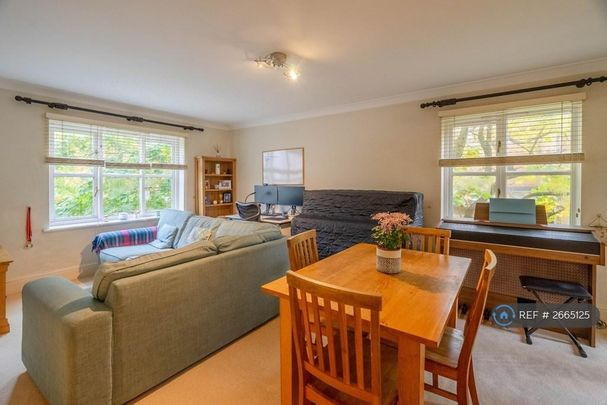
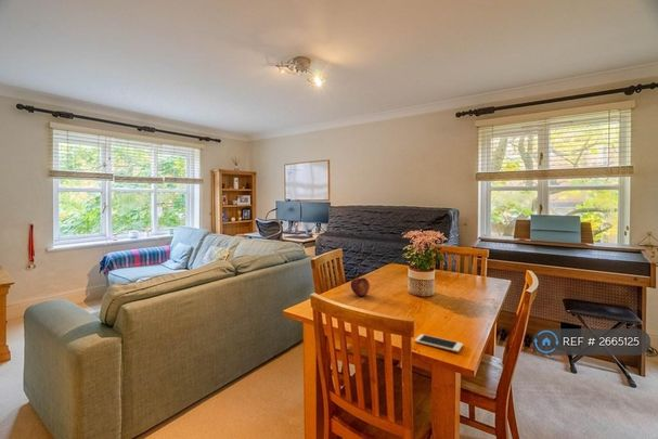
+ cell phone (438, 343)
+ fruit (360, 285)
